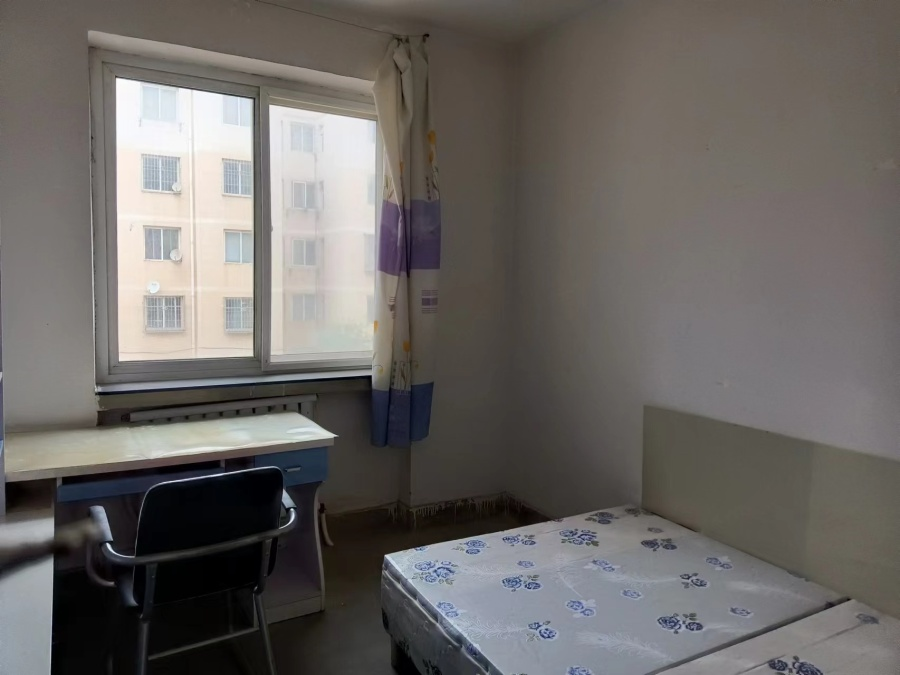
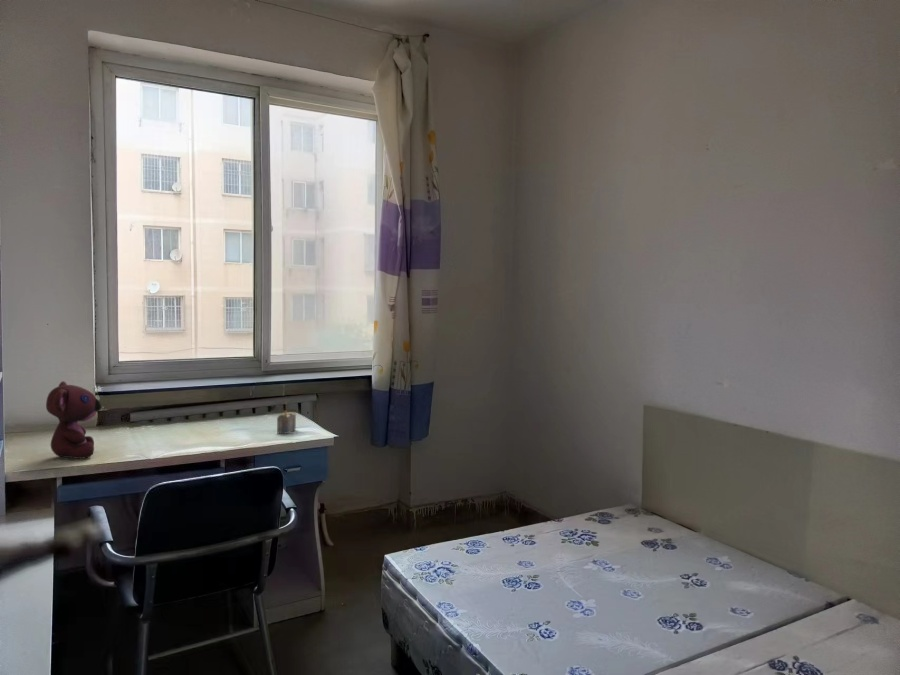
+ teddy bear (74, 420)
+ architectural model (286, 416)
